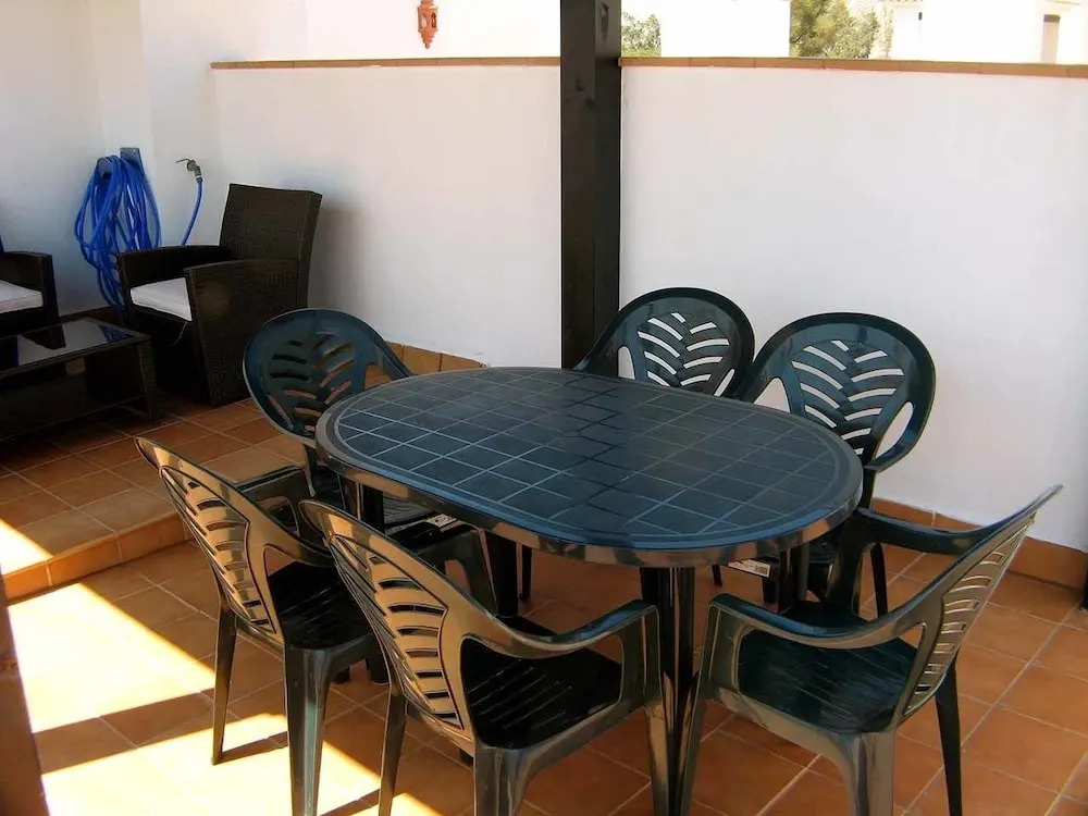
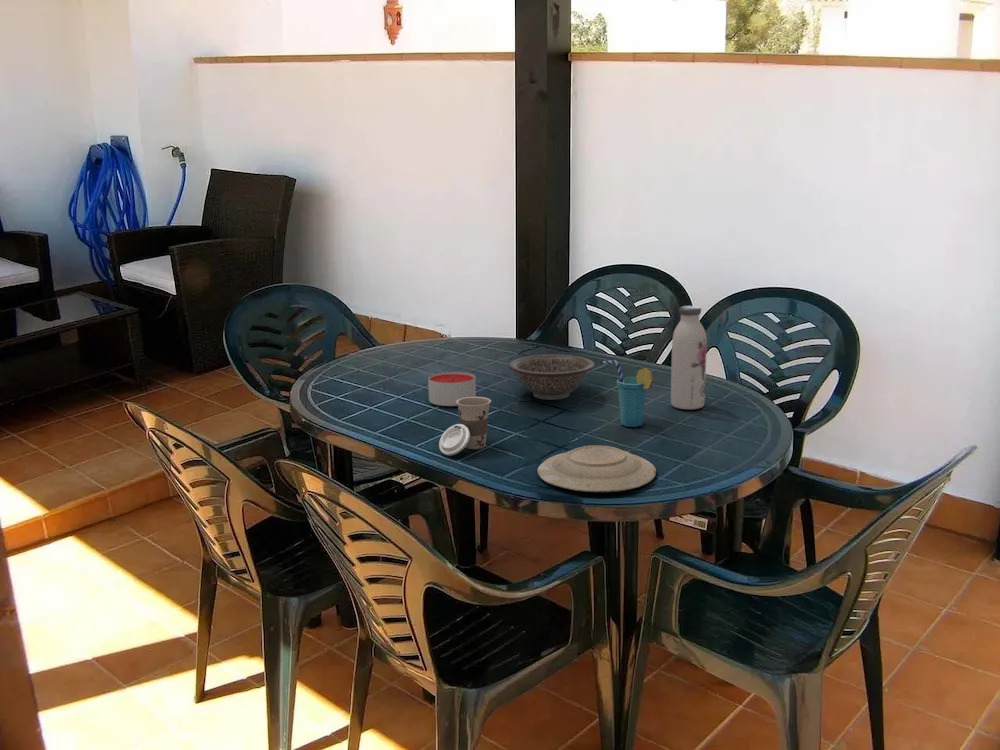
+ water bottle (688, 356)
+ plate (596, 463)
+ cup (465, 426)
+ decorative bowl (551, 379)
+ cup (628, 392)
+ candle (452, 387)
